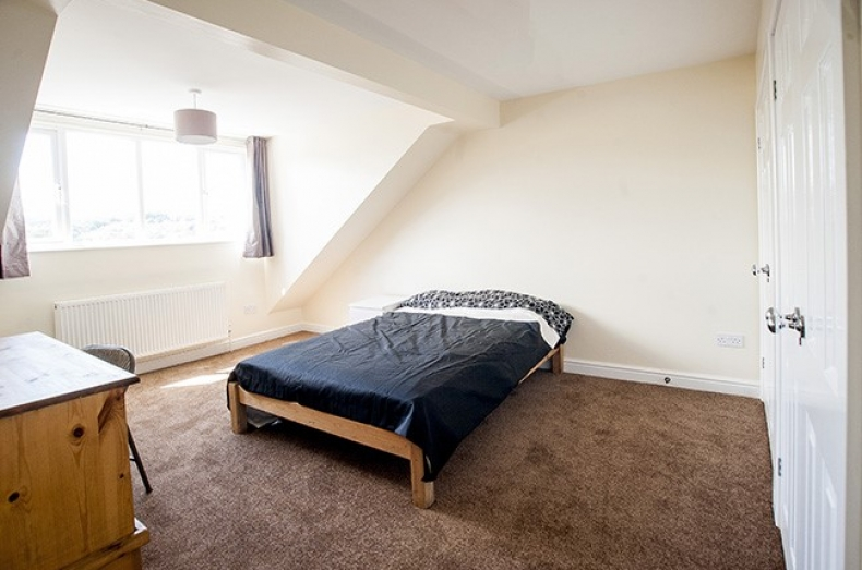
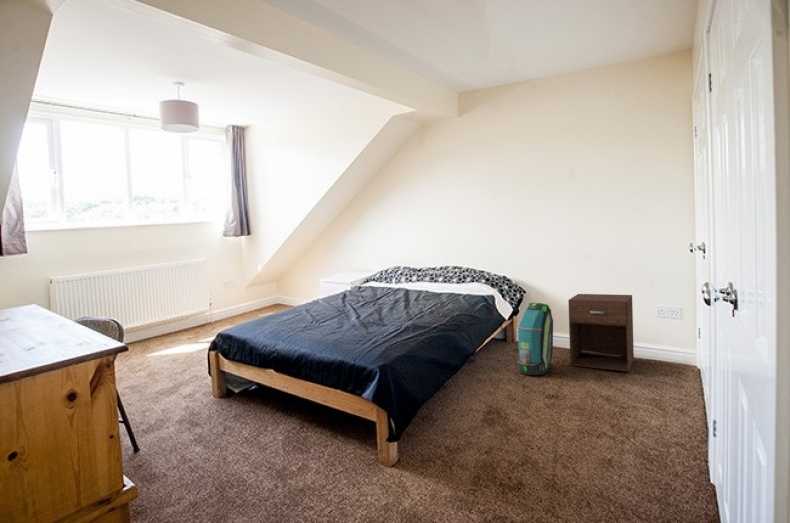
+ backpack (535, 336)
+ nightstand (601, 329)
